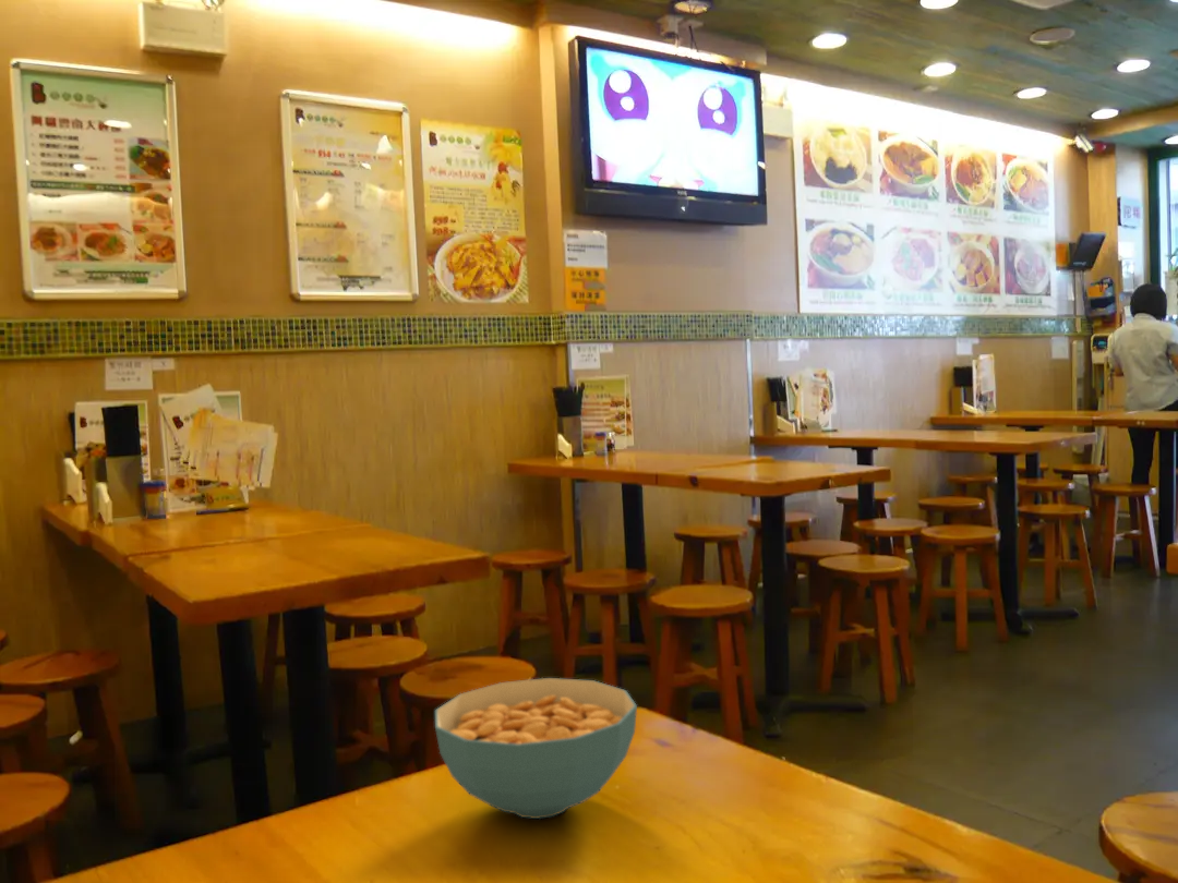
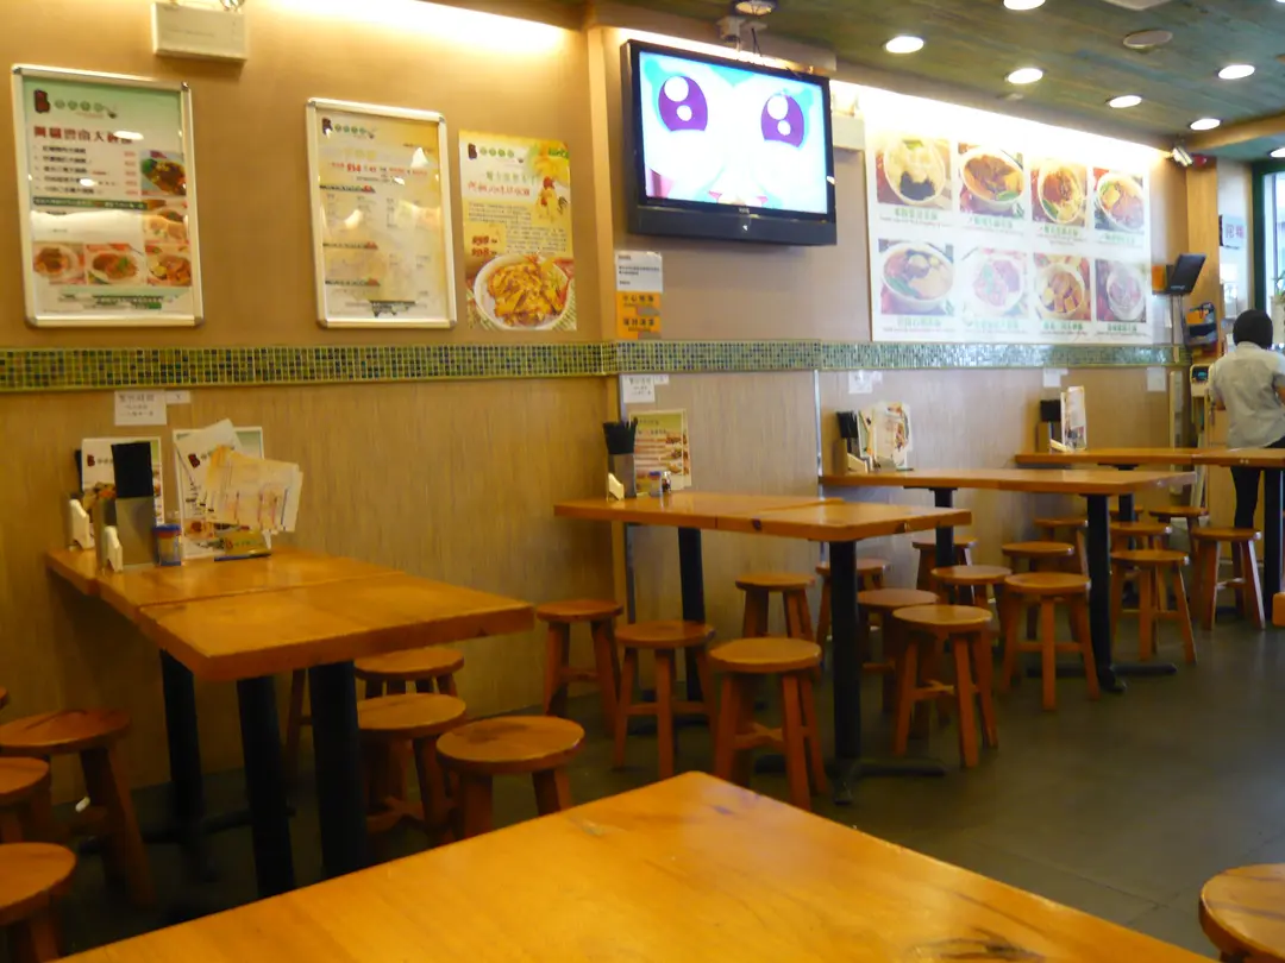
- cereal bowl (537, 757)
